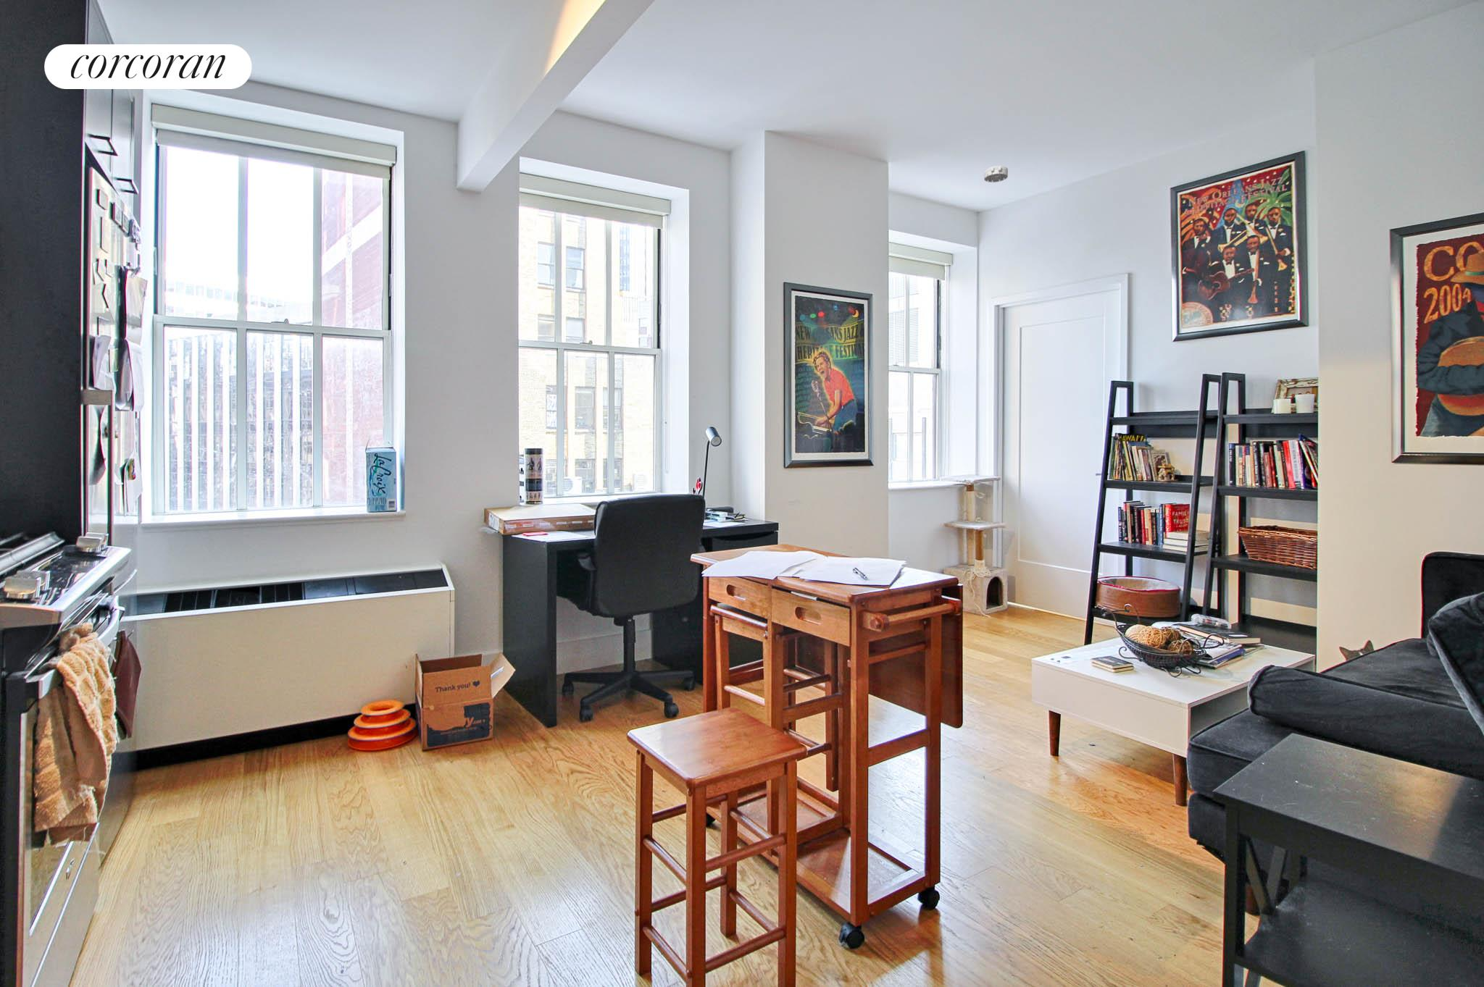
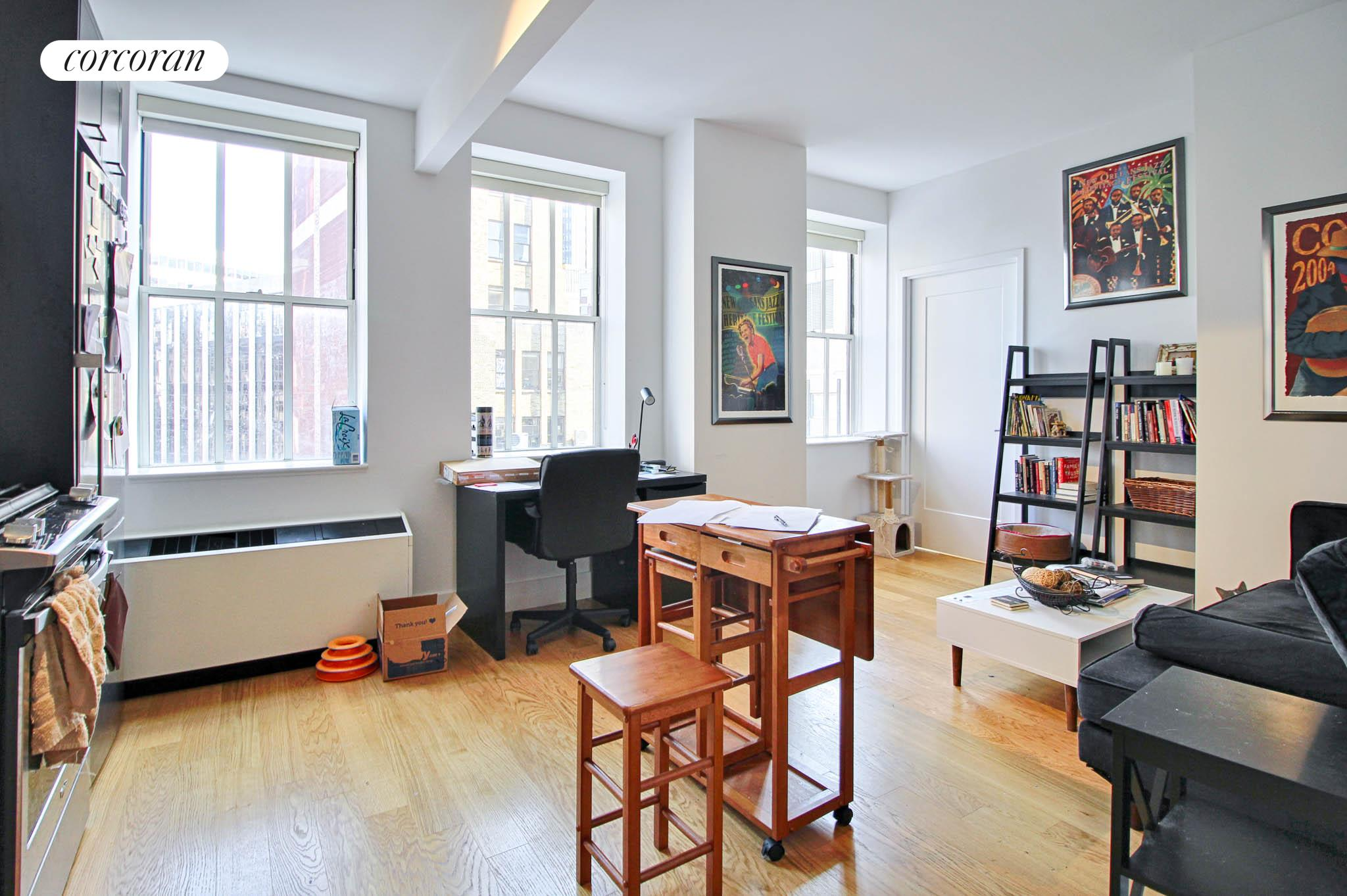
- smoke detector (996, 173)
